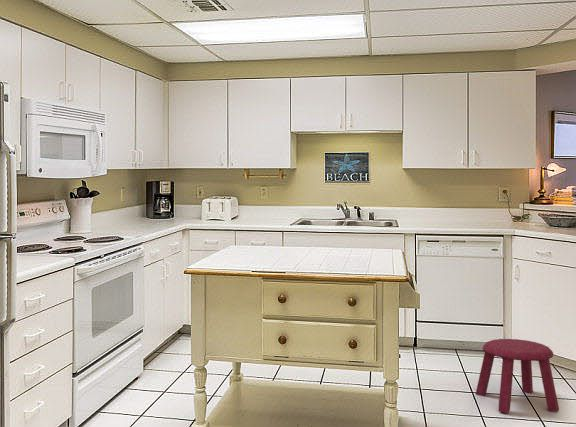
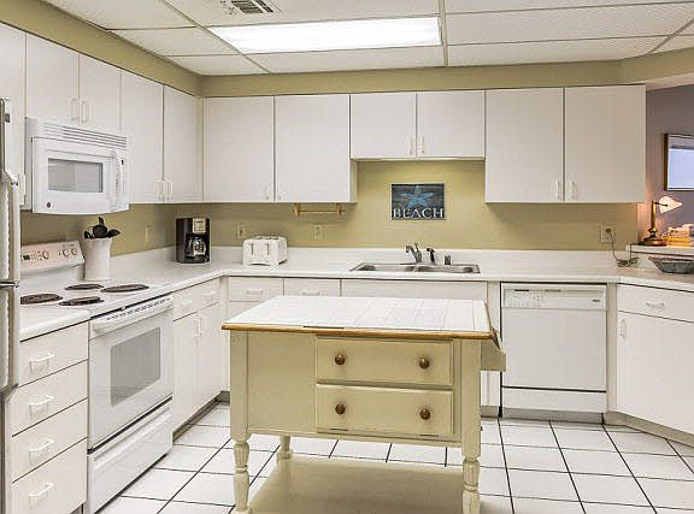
- stool (512, 373)
